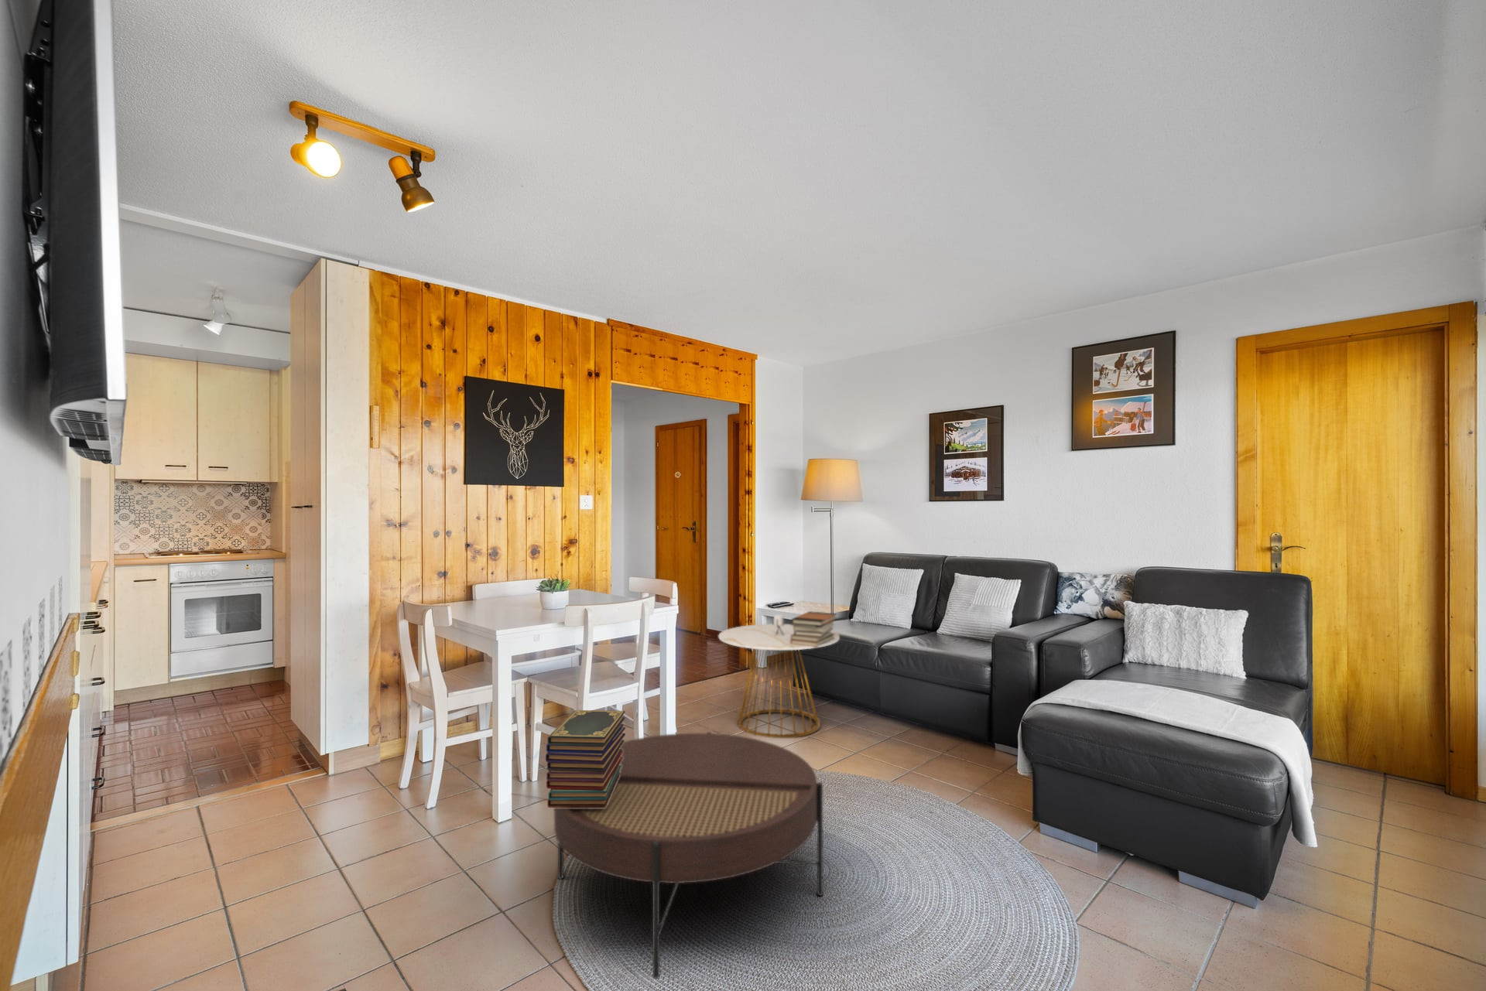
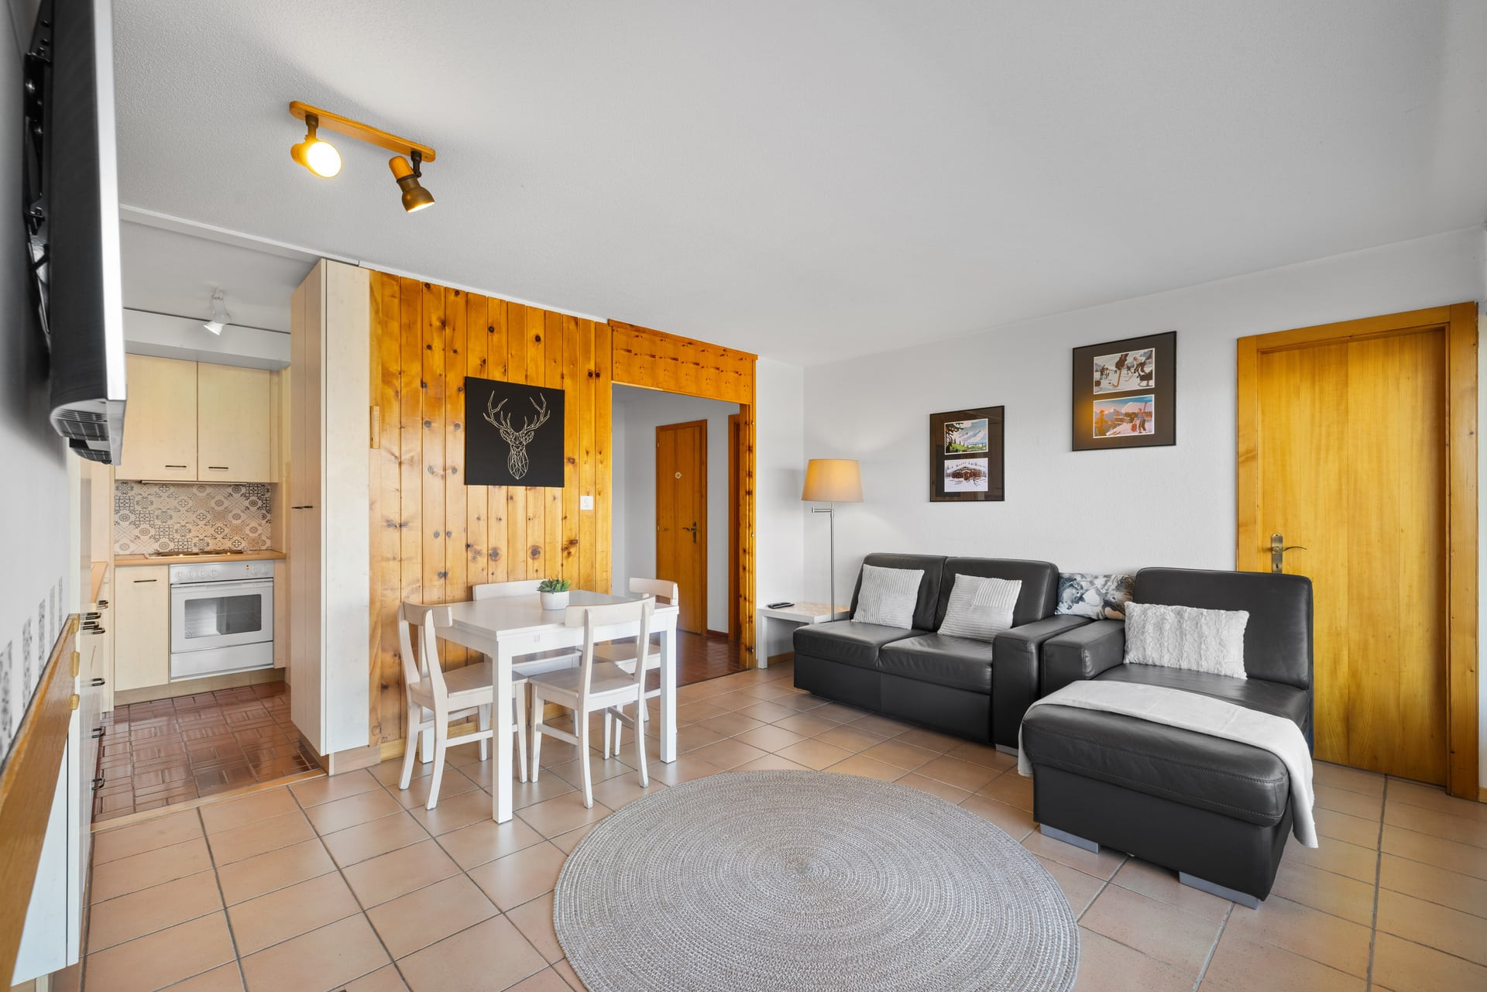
- side table (780, 670)
- book stack (588, 755)
- coffee table (687, 831)
- book stack (814, 627)
